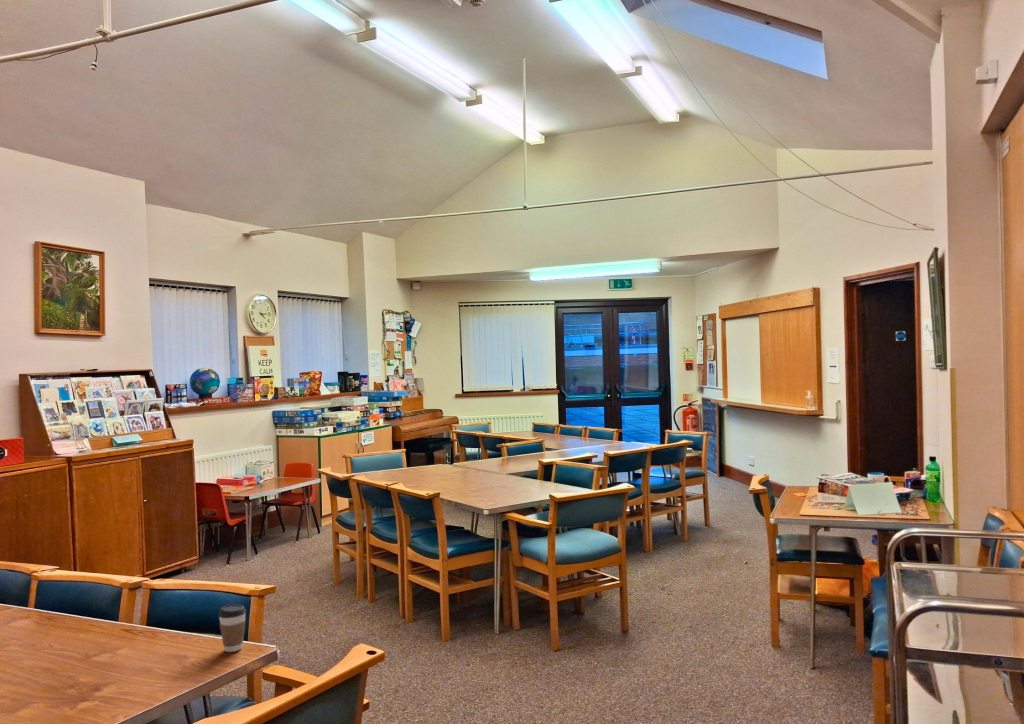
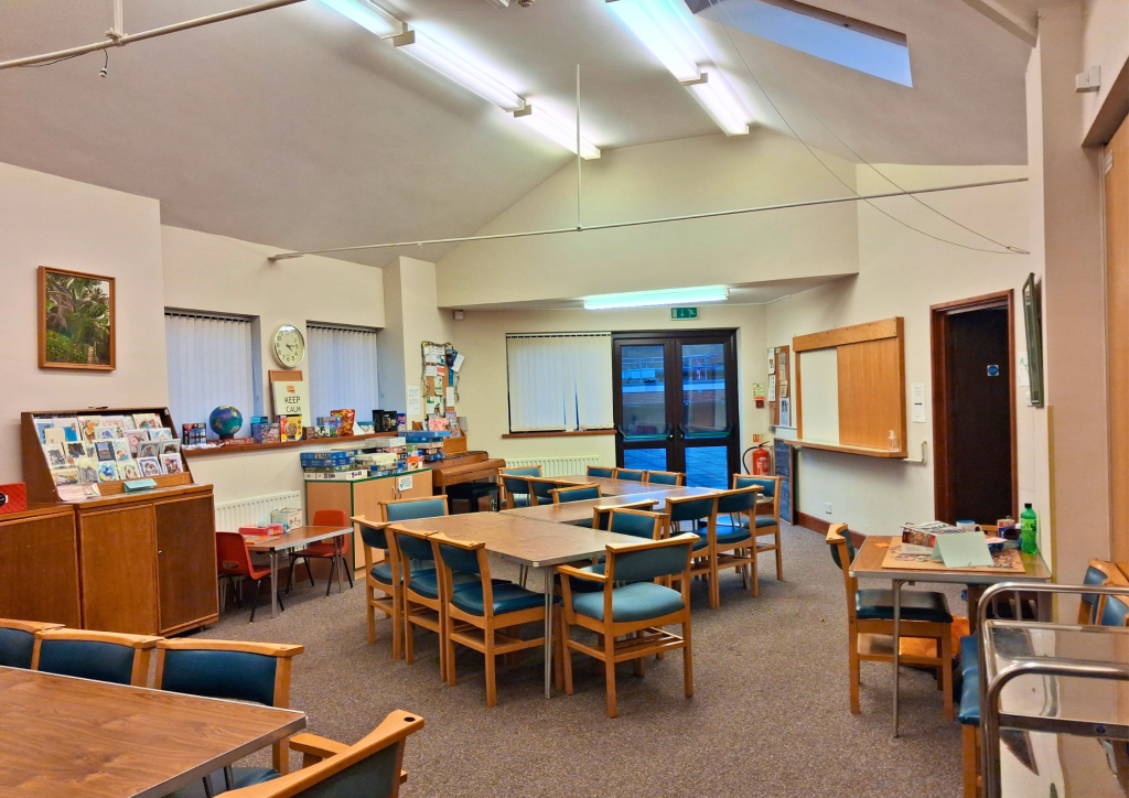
- coffee cup (232, 628)
